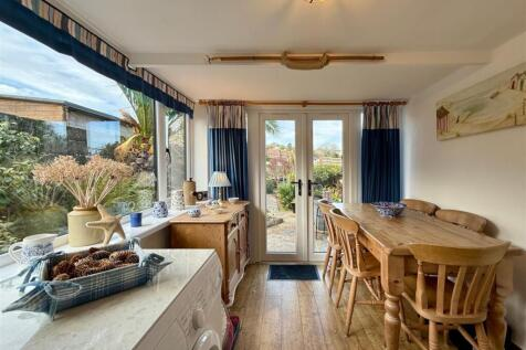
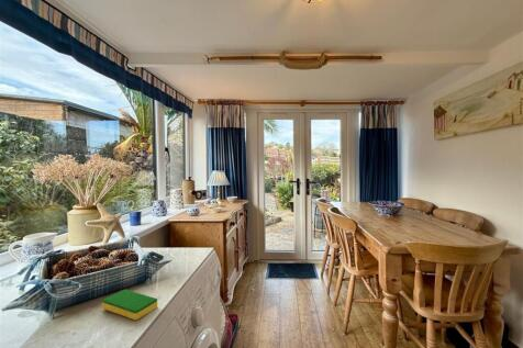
+ dish sponge (130, 303)
